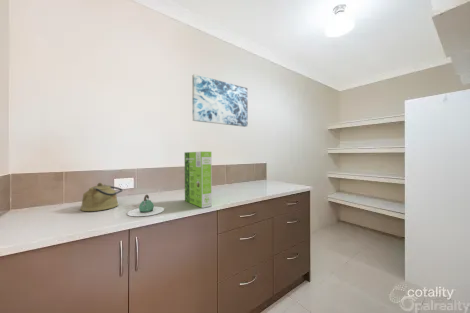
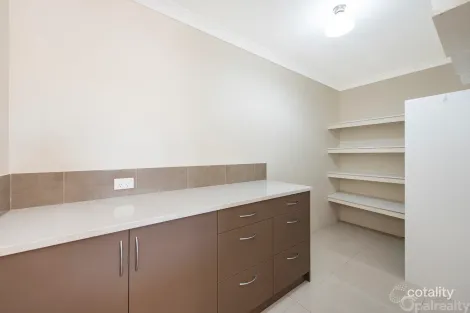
- kettle (102, 194)
- cake mix box (197, 177)
- teapot (146, 202)
- wall art (222, 103)
